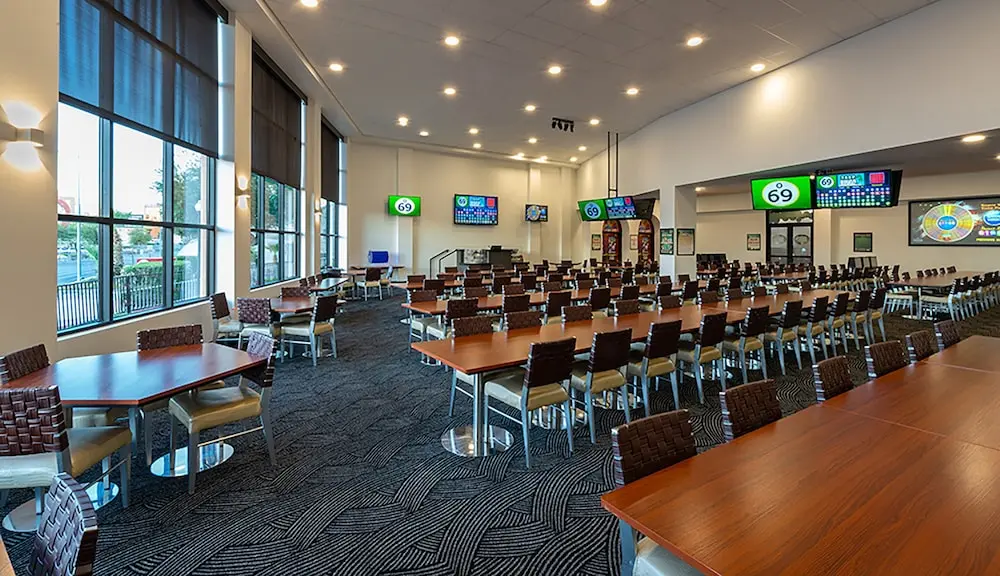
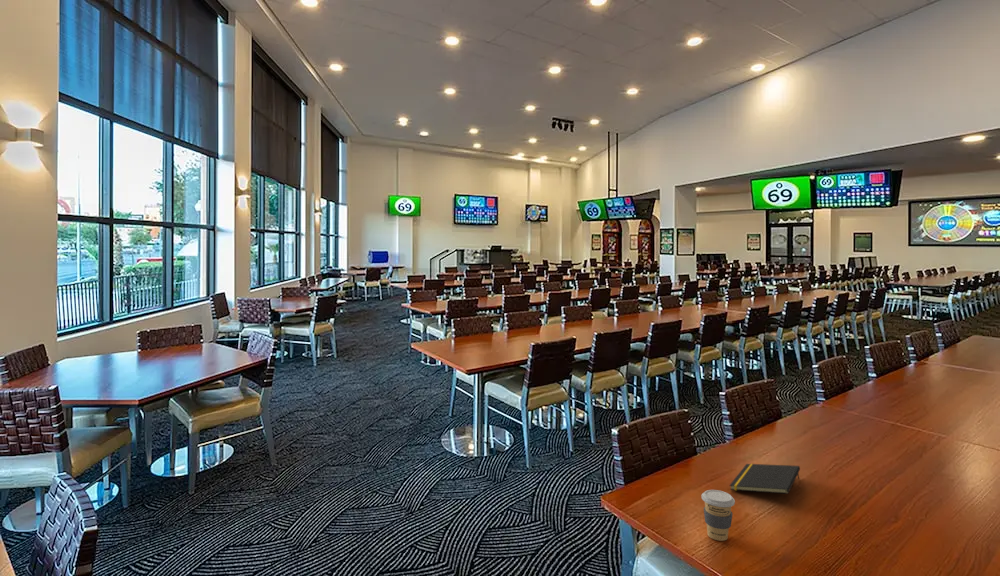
+ coffee cup (717, 515)
+ notepad (765, 477)
